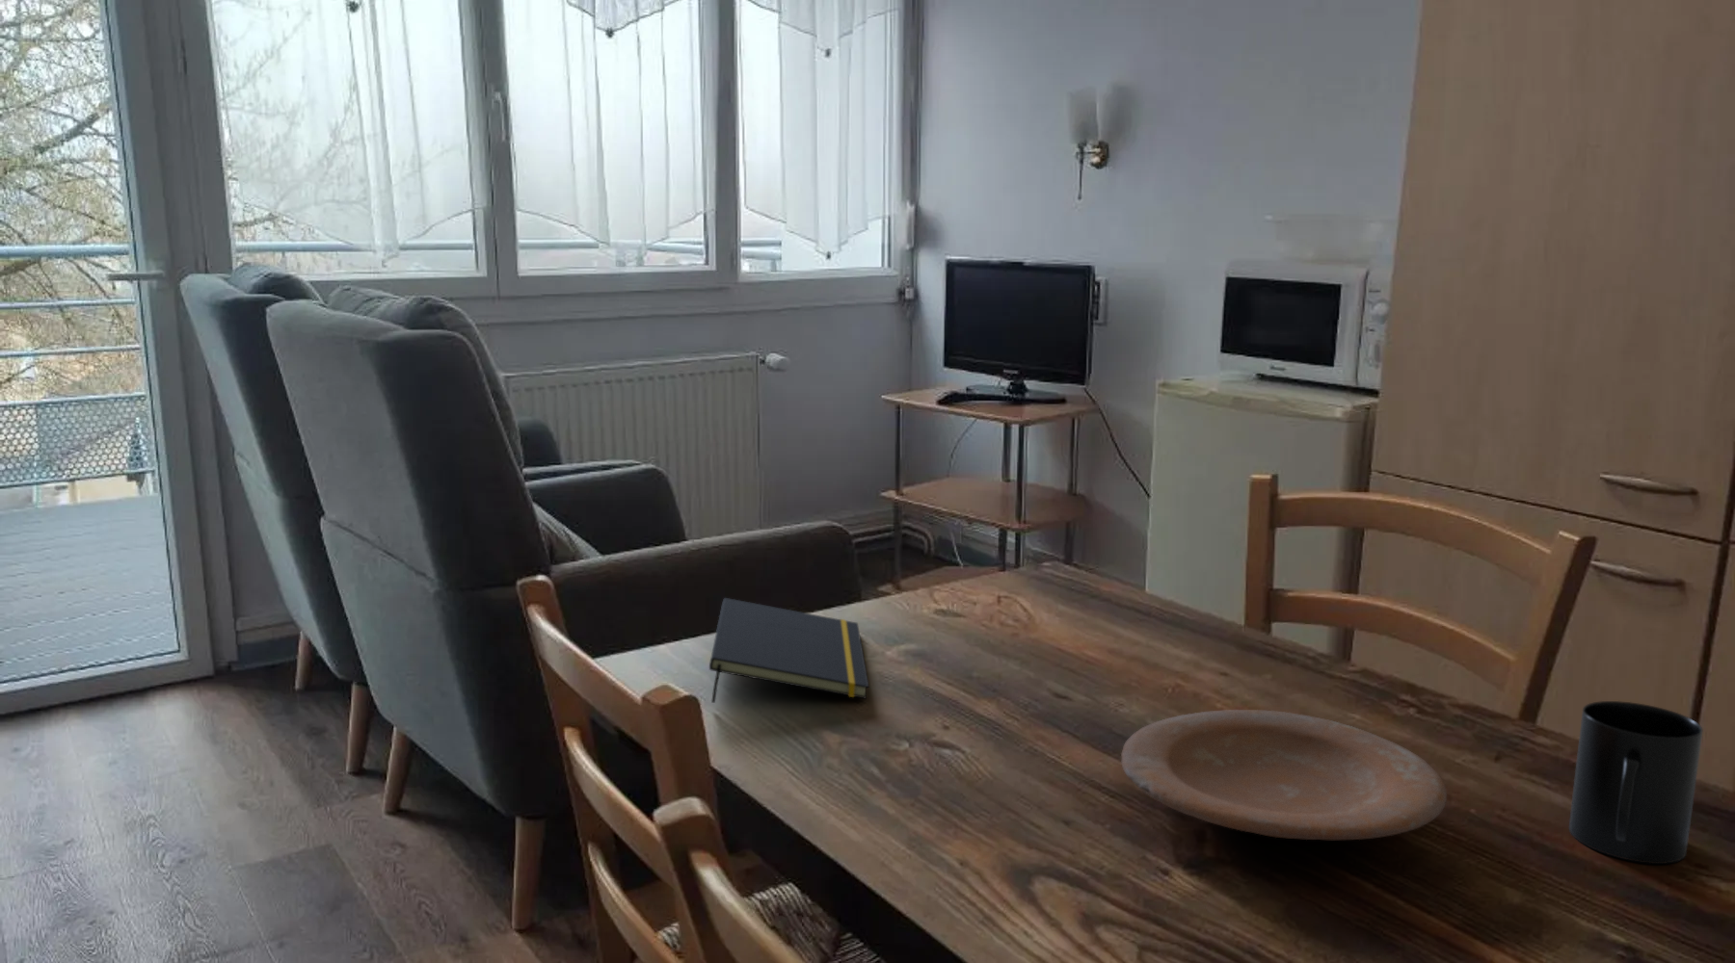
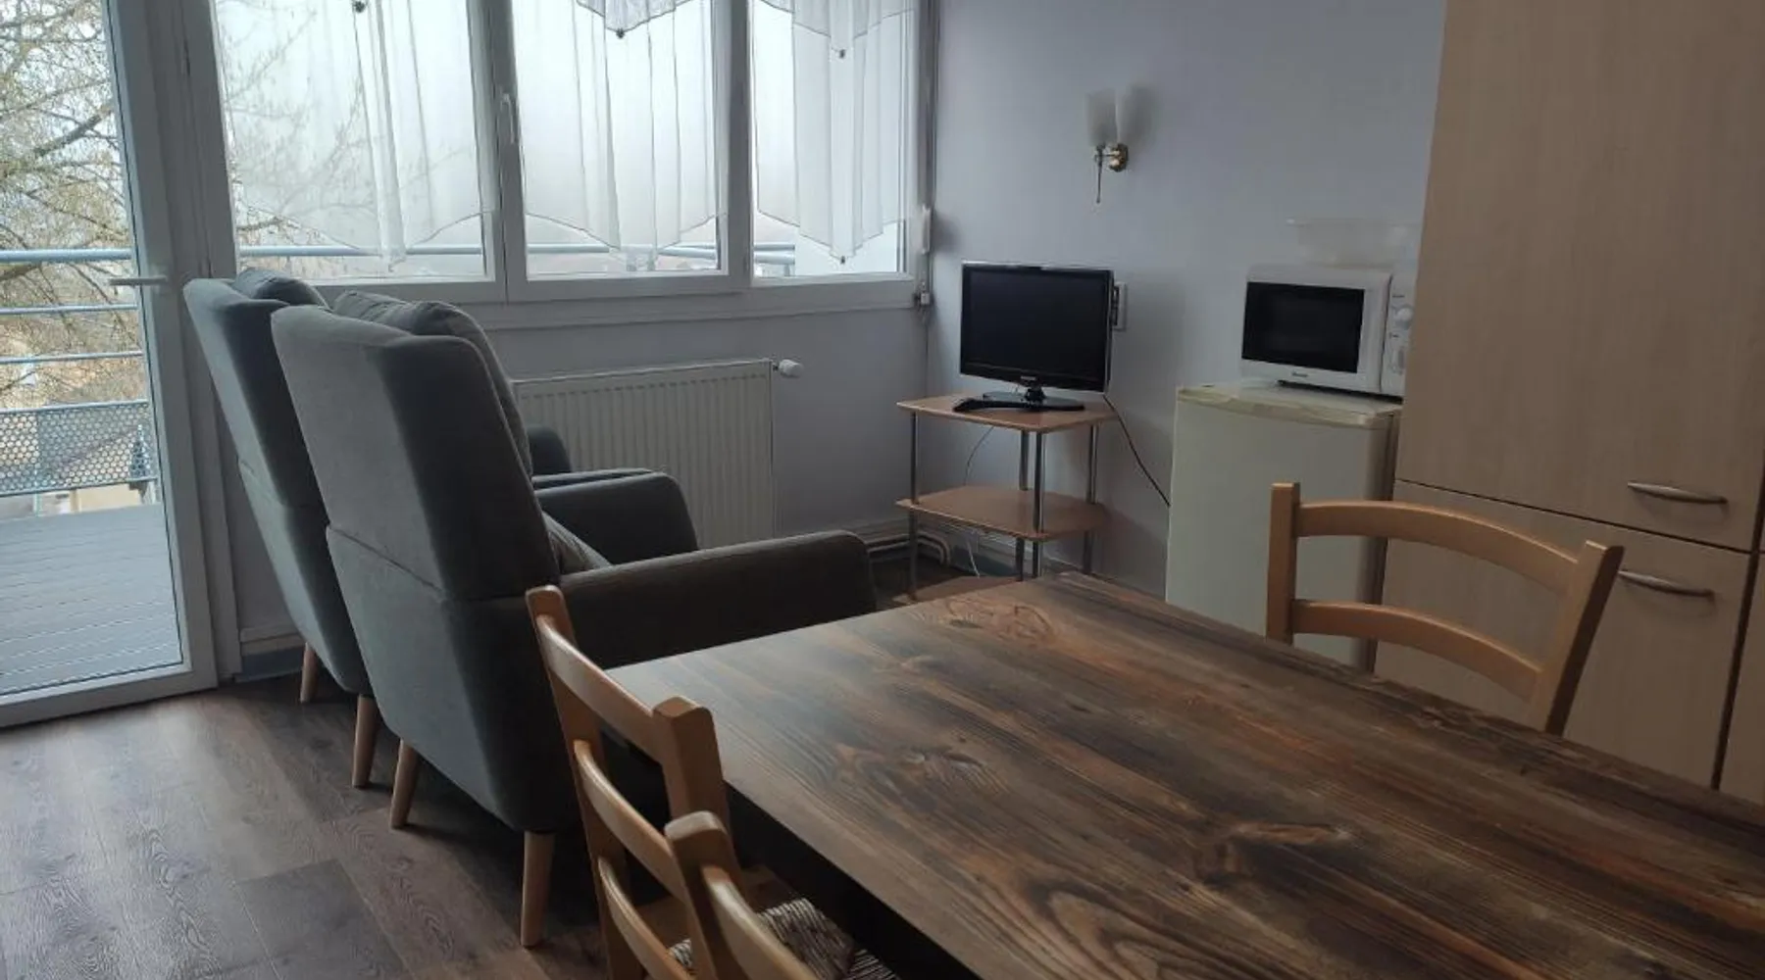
- mug (1631, 786)
- notepad (789, 644)
- plate (1276, 786)
